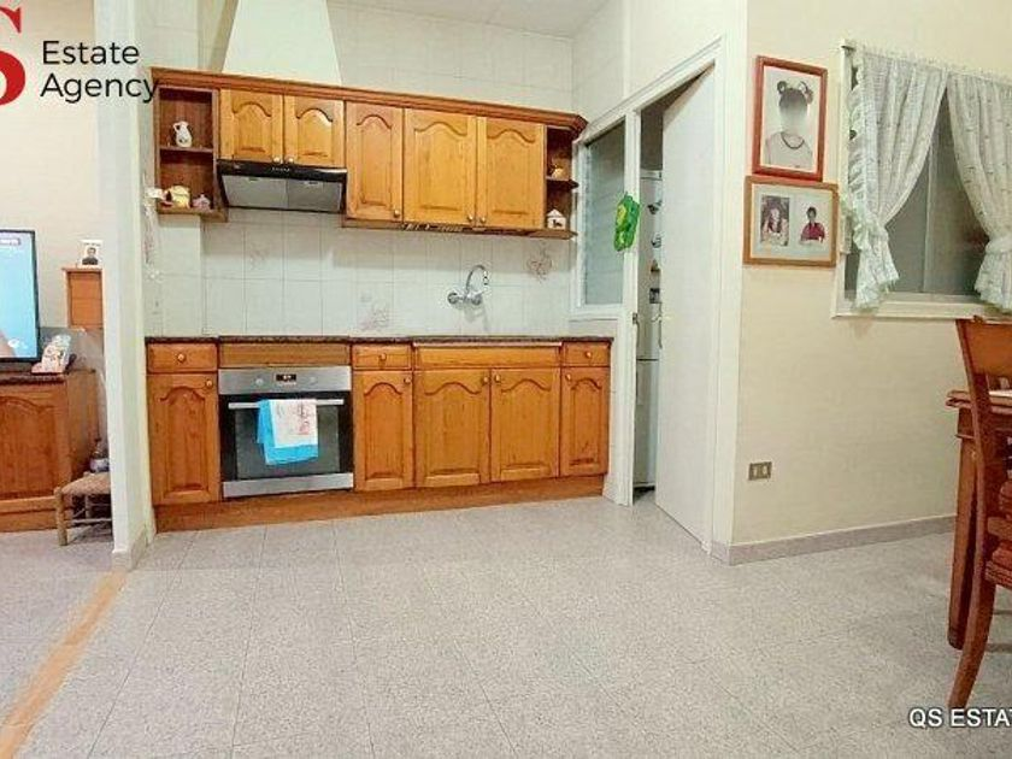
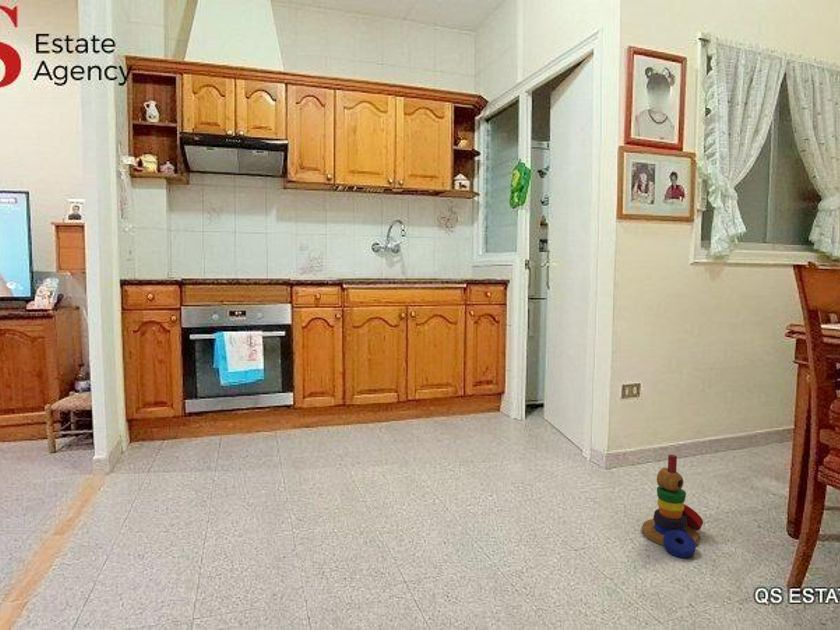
+ stacking toy (678, 497)
